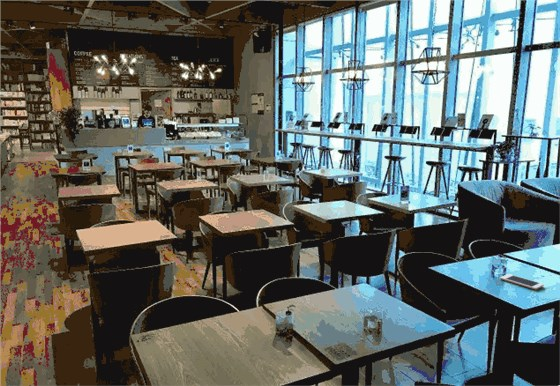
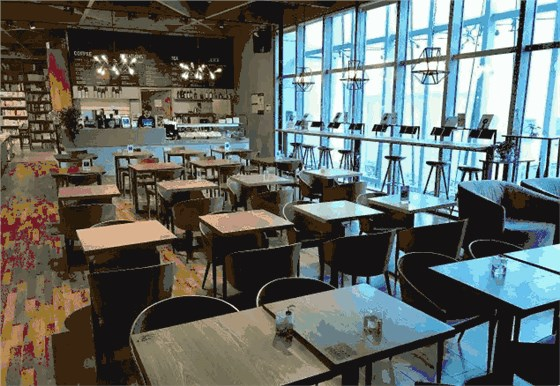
- cell phone (521, 281)
